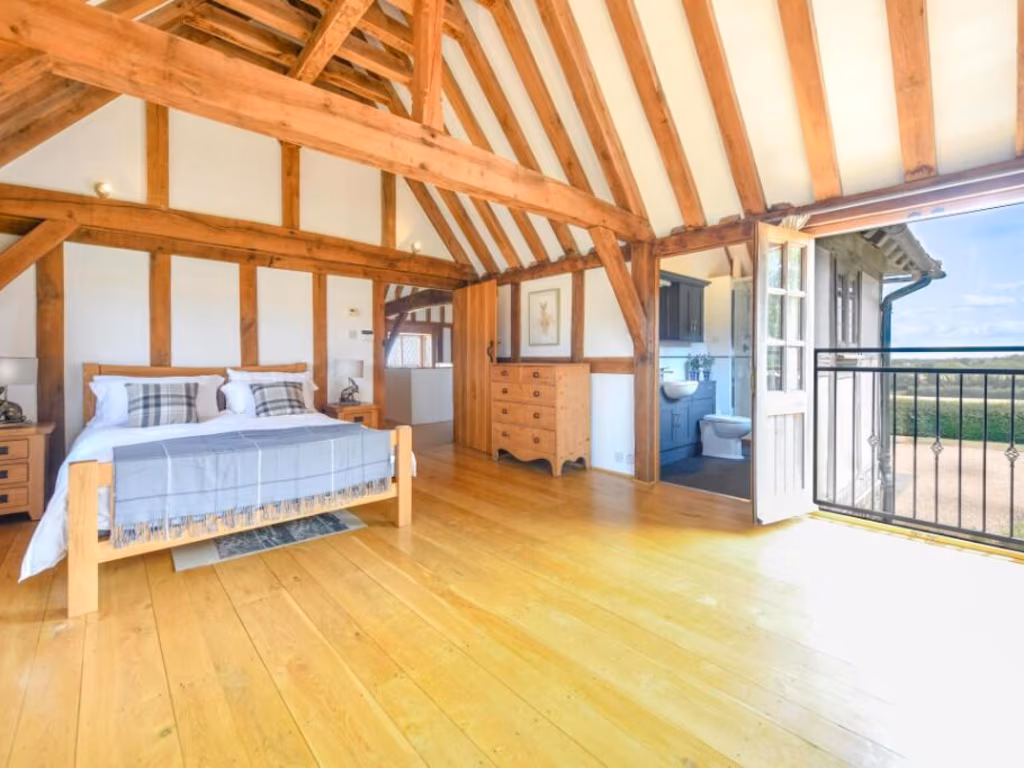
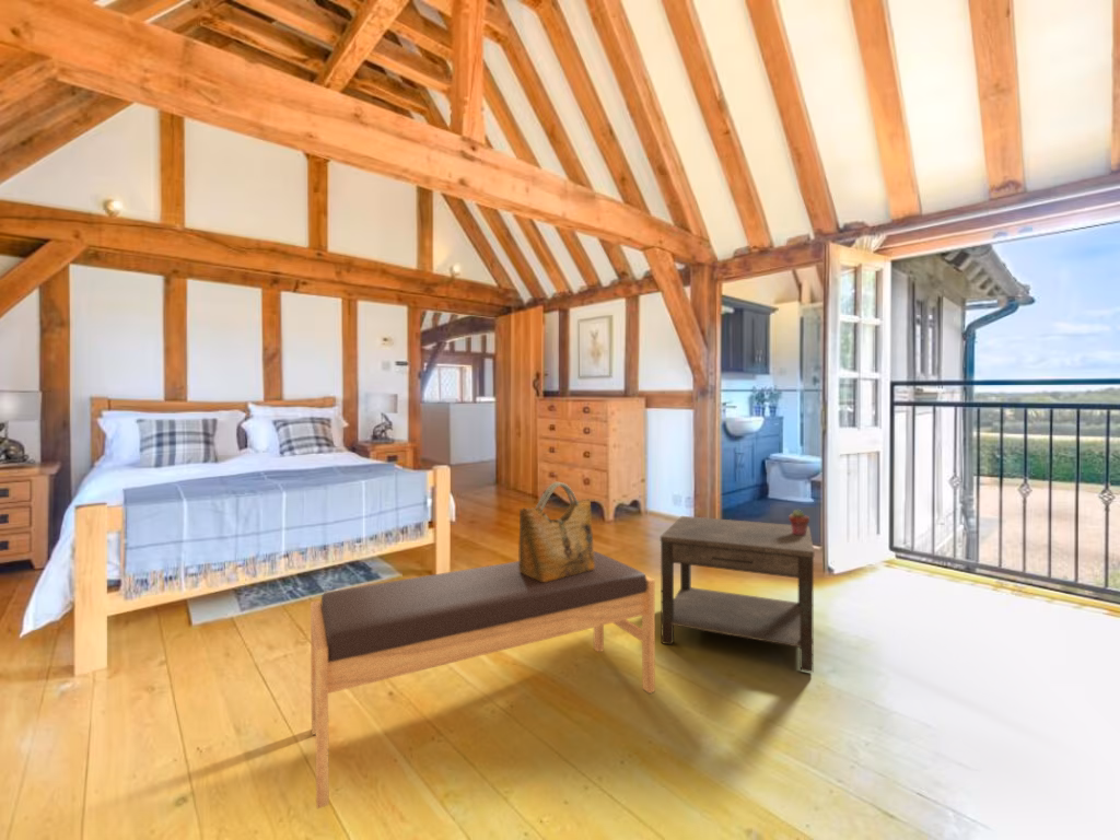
+ potted succulent (798, 521)
+ side table (737, 594)
+ grocery bag (556, 526)
+ bench (493, 644)
